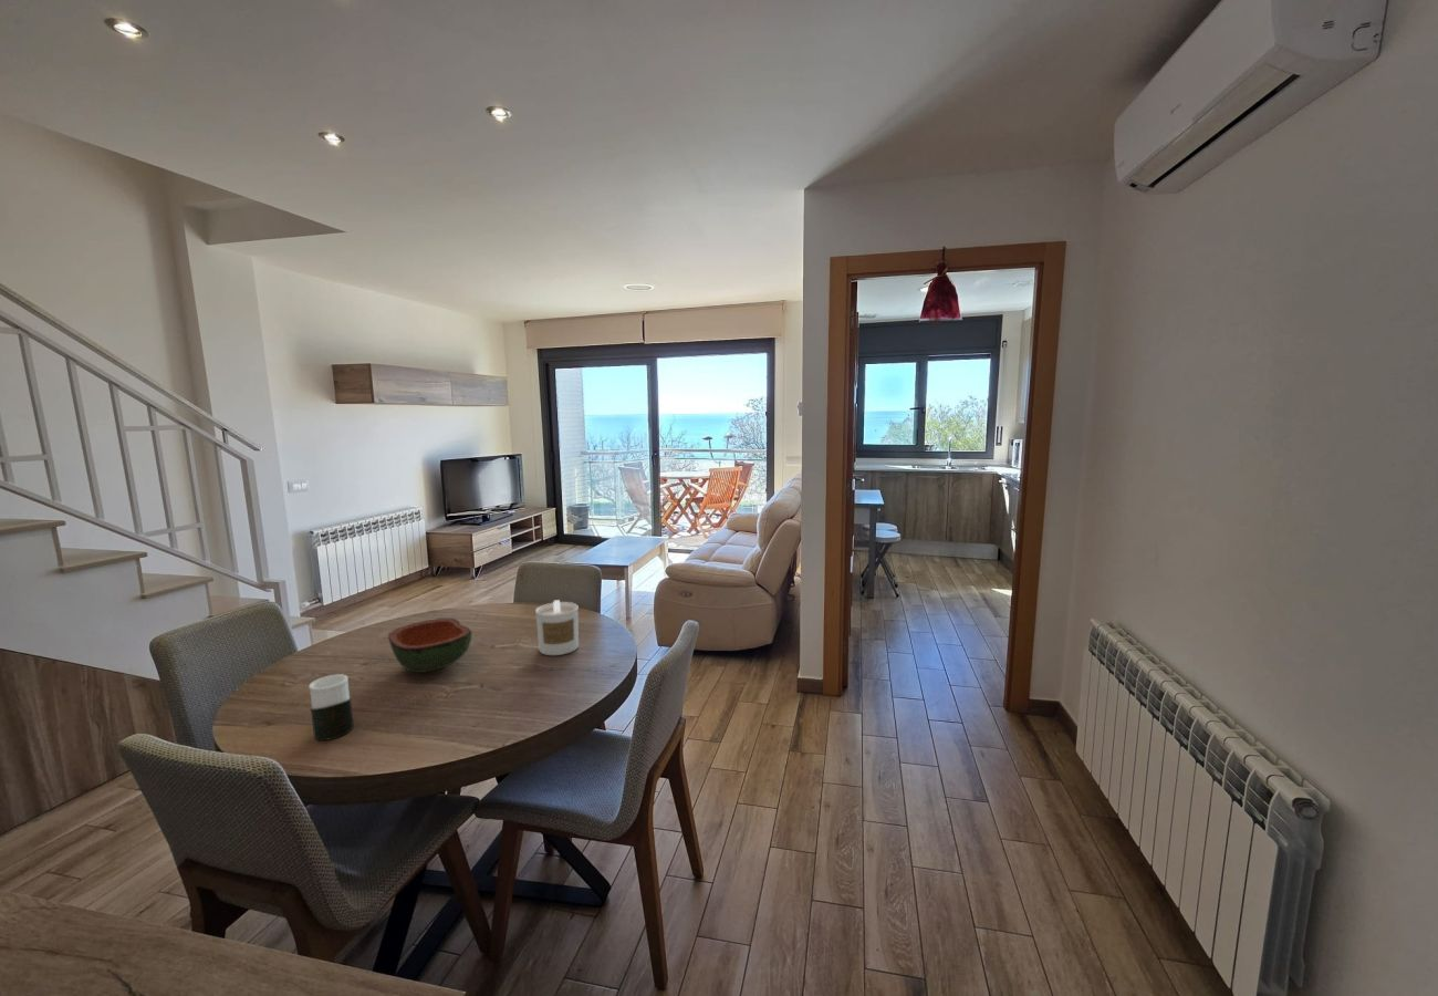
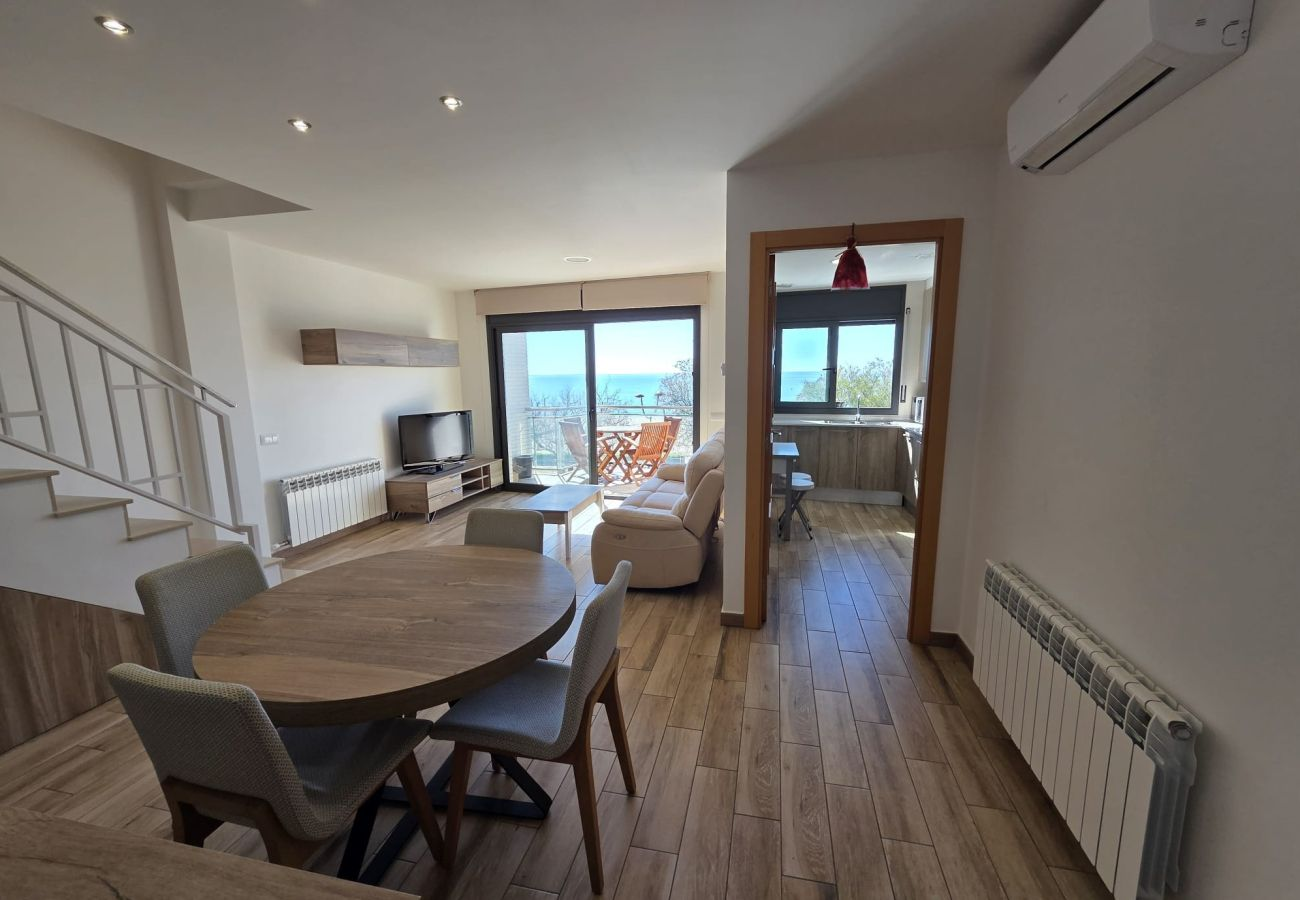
- candle (558, 624)
- cup (330, 704)
- bowl (430, 649)
